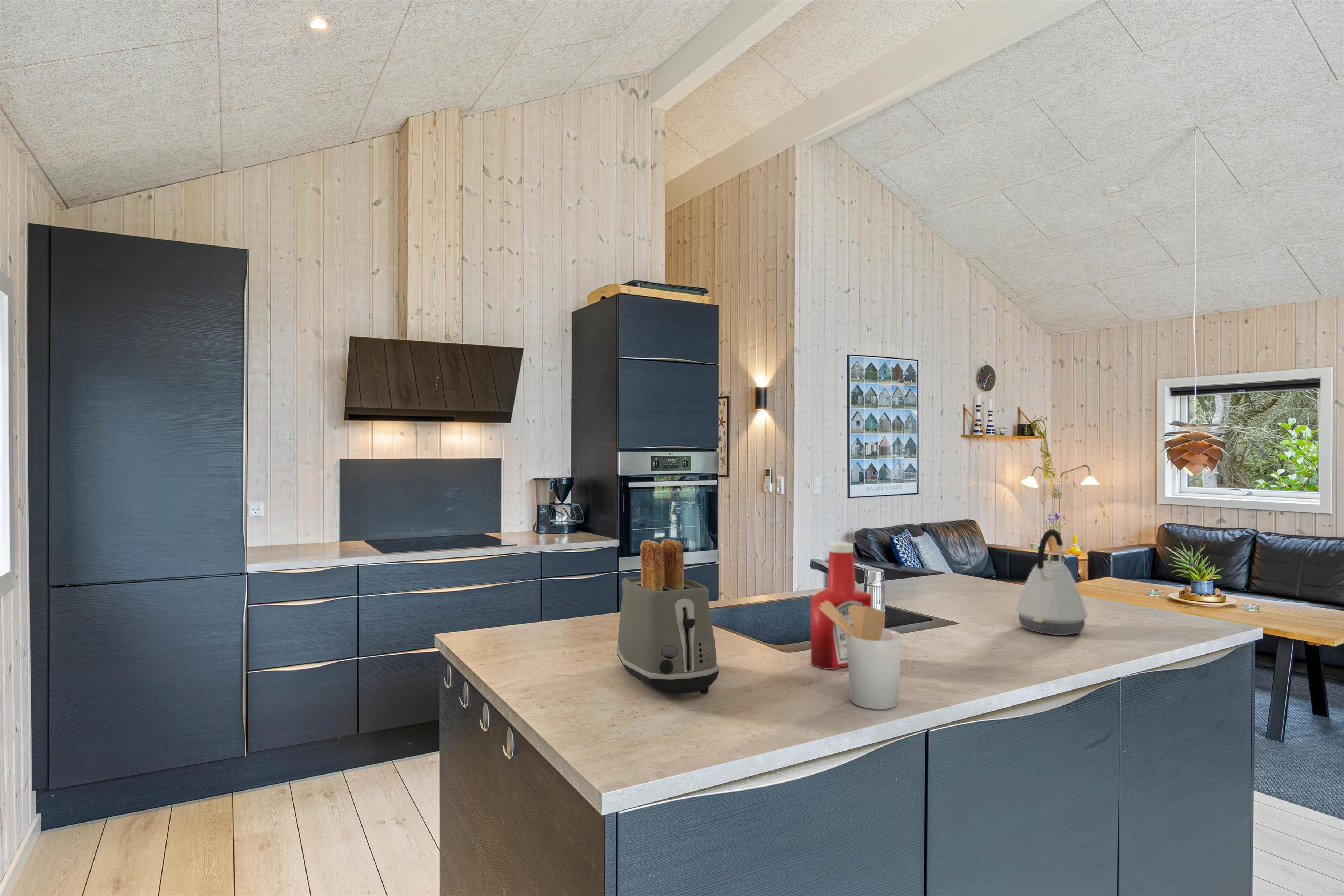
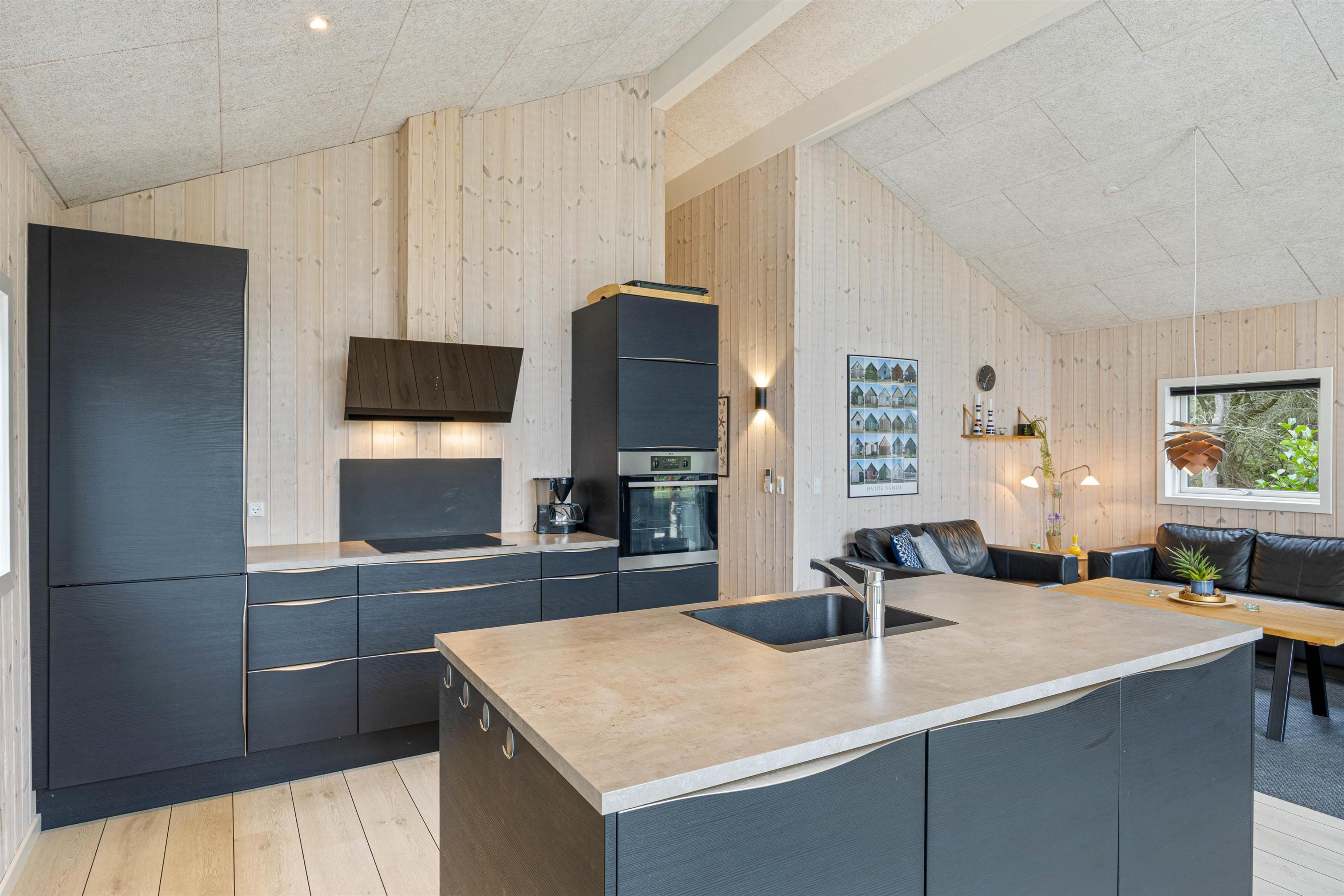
- soap bottle (841, 603)
- toaster (664, 610)
- kettle (1052, 579)
- utensil holder (859, 650)
